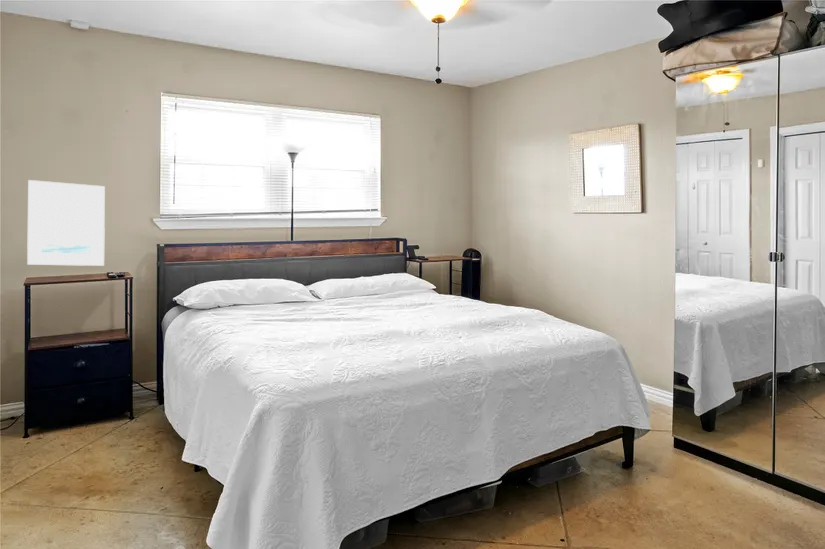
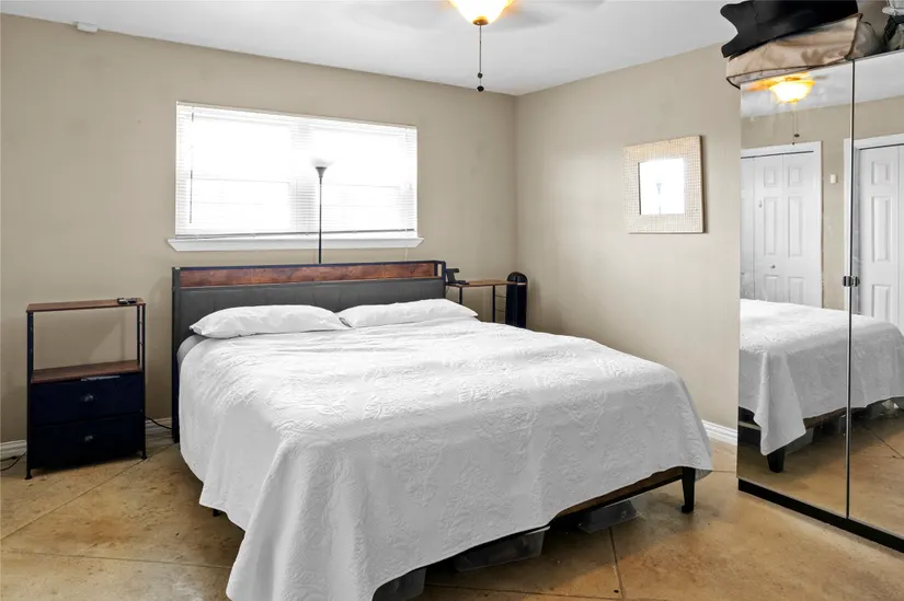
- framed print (67, 224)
